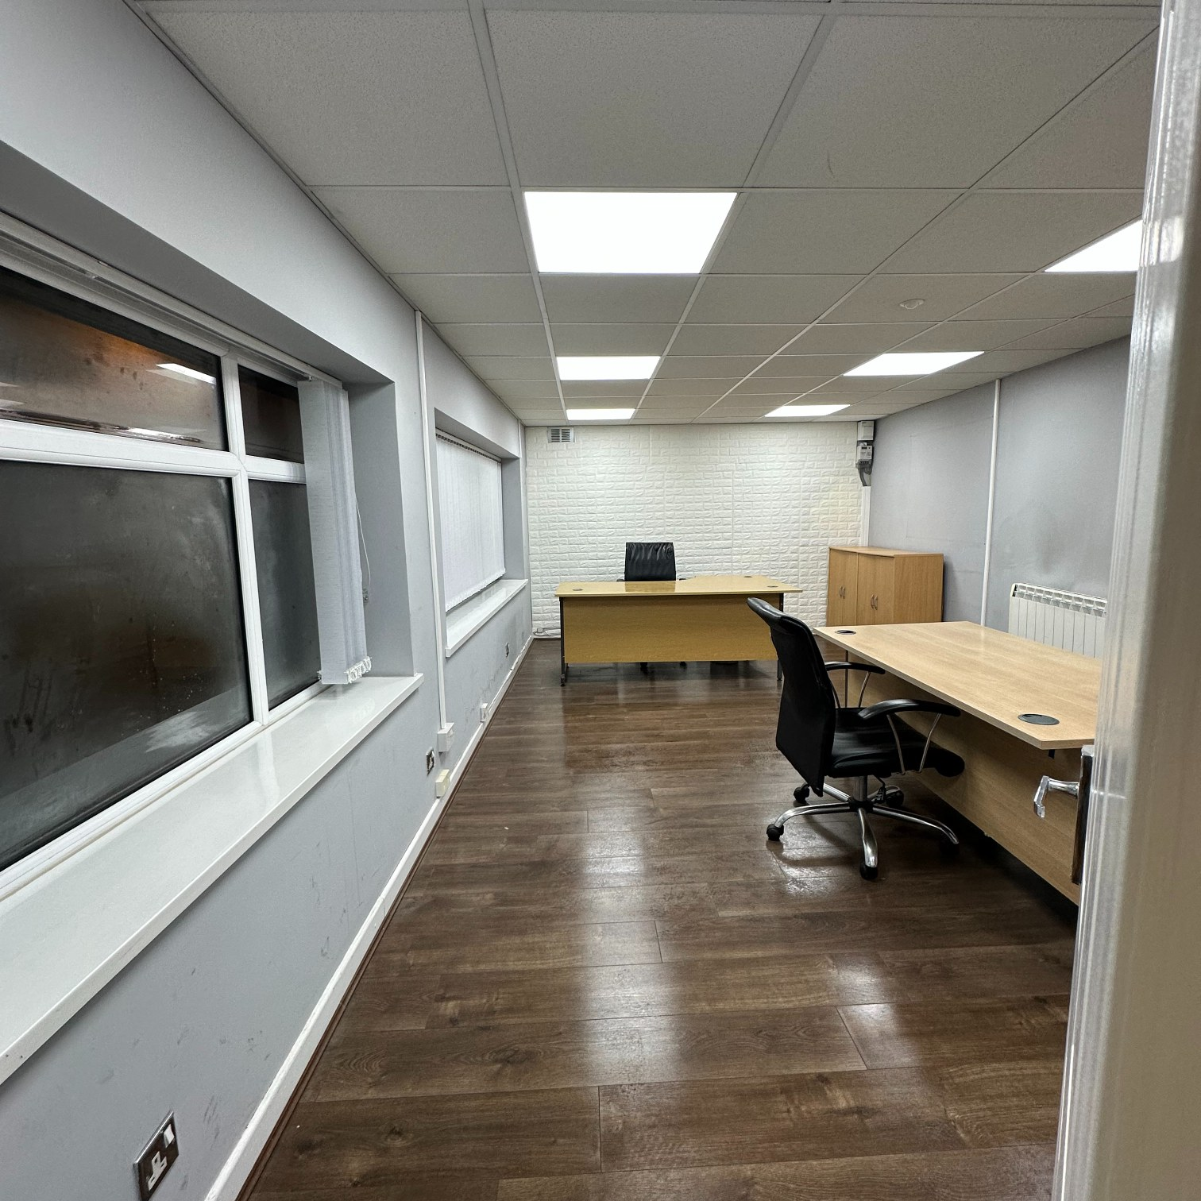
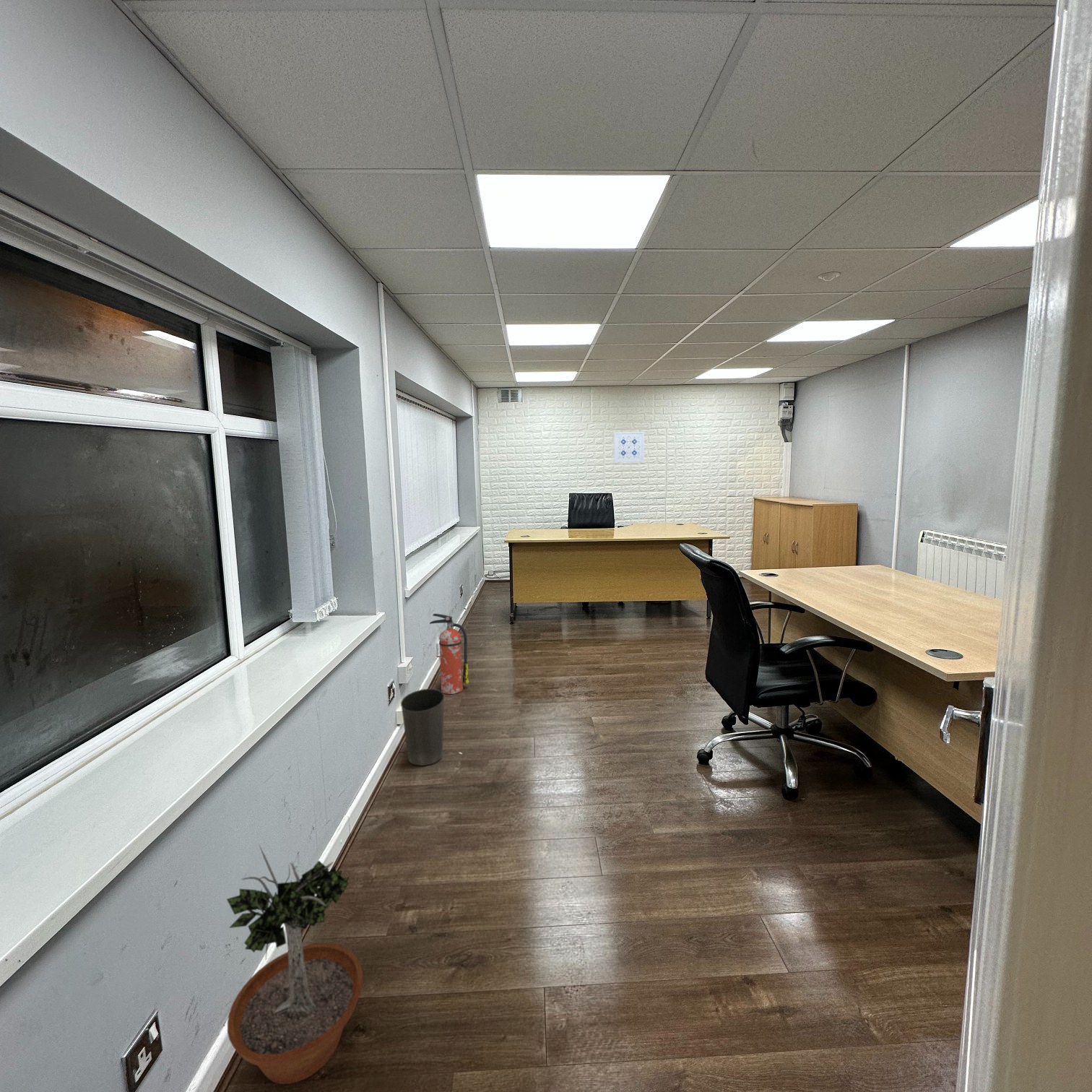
+ fire extinguisher (449, 652)
+ potted tree (295, 955)
+ wall art (628, 447)
+ waste basket (424, 728)
